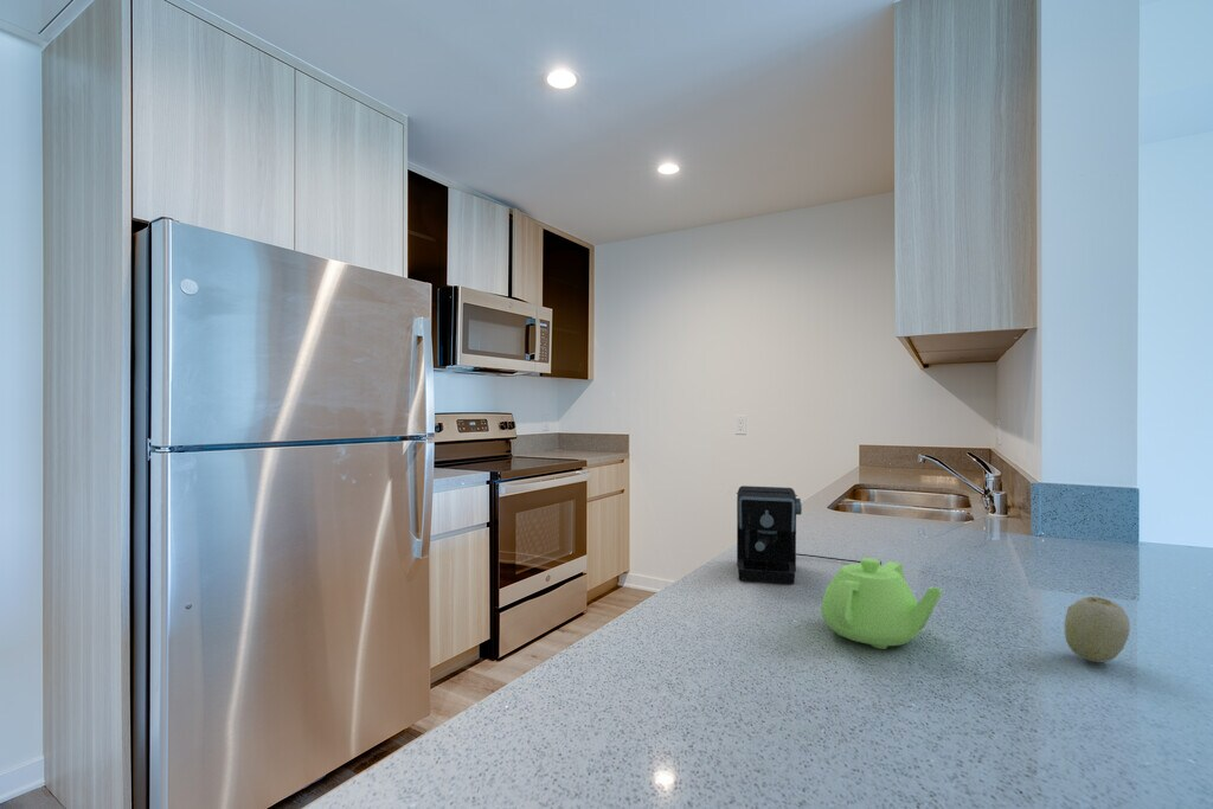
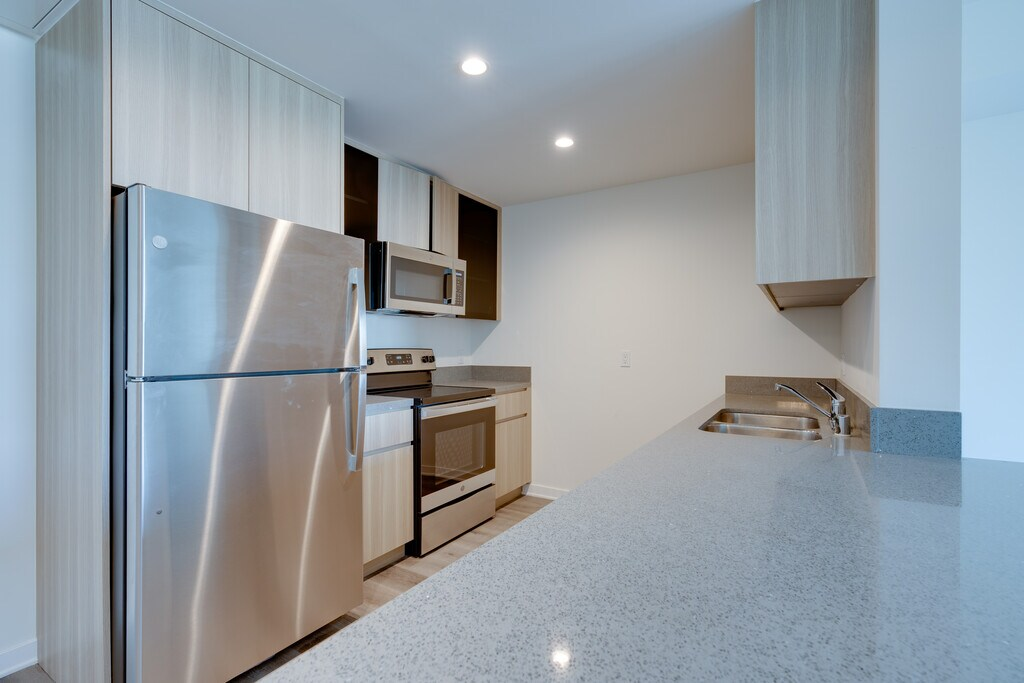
- coffee maker (795, 532)
- fruit (1096, 629)
- teapot (879, 599)
